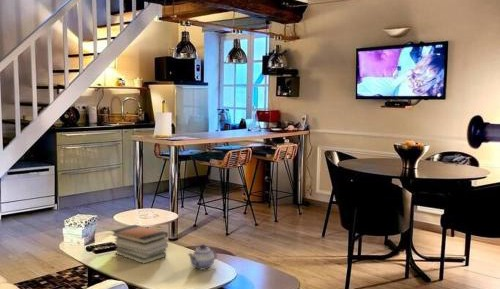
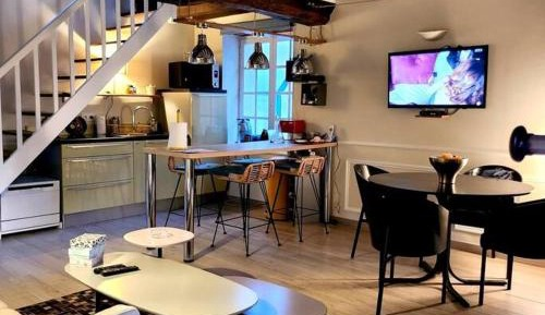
- teapot (202, 256)
- book stack (140, 243)
